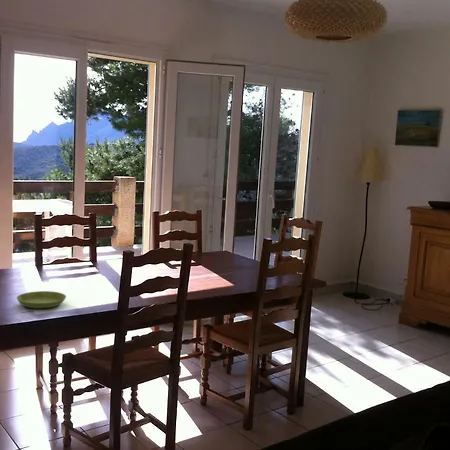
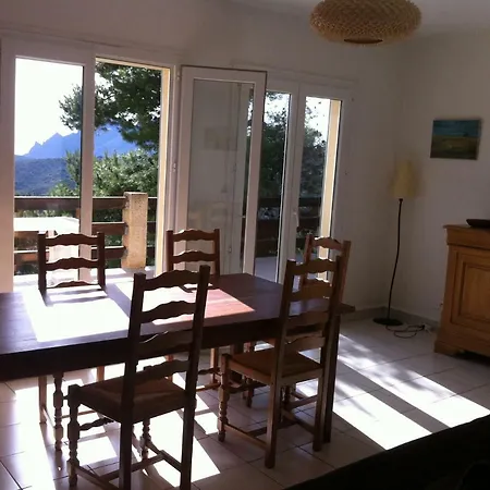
- saucer (41, 300)
